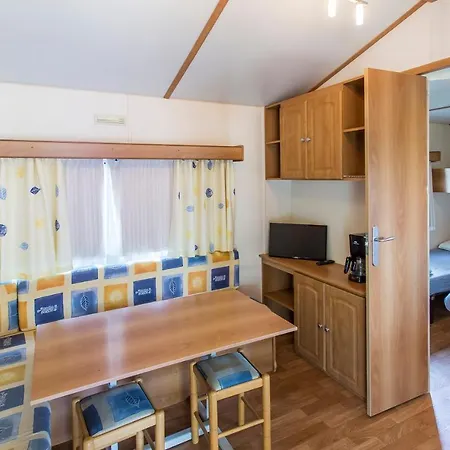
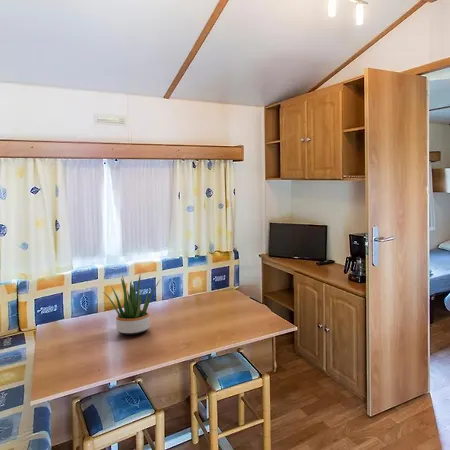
+ potted plant (132, 303)
